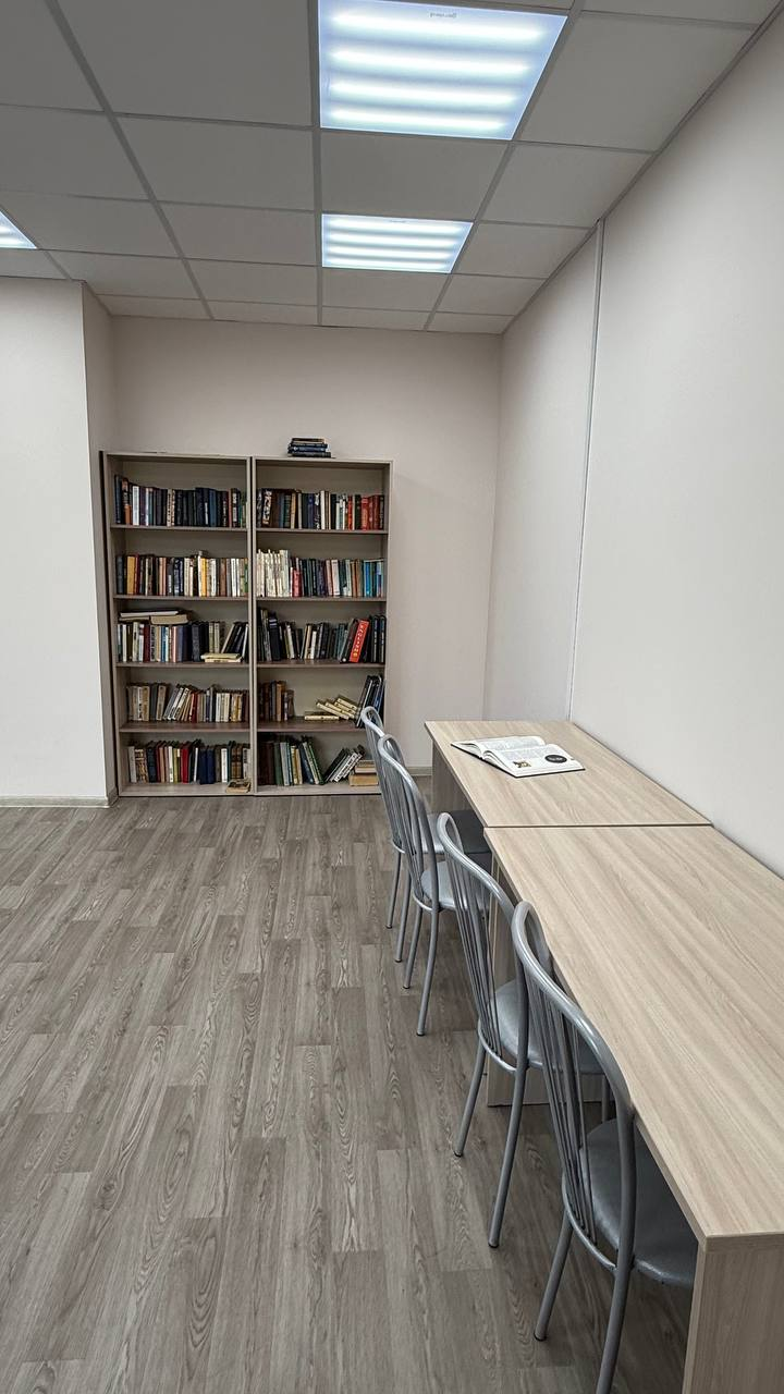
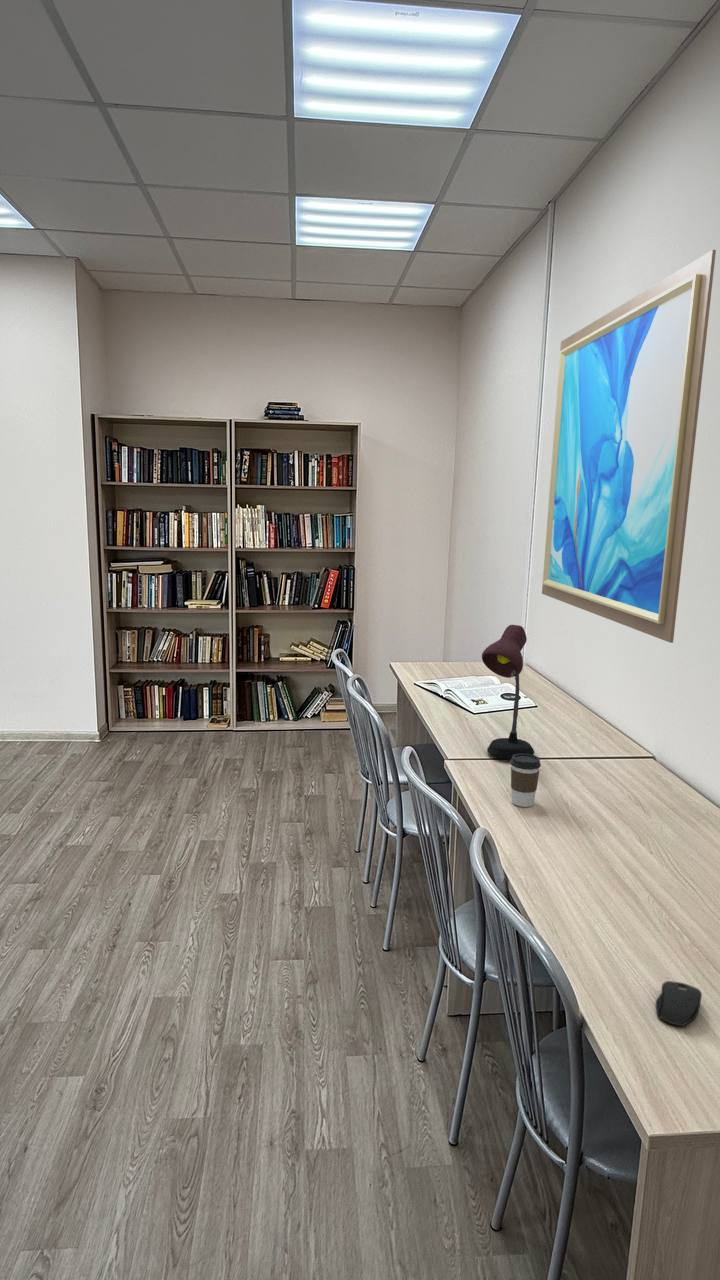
+ coffee cup (524, 780)
+ desk lamp (515, 692)
+ mouse (678, 998)
+ wall art (604, 465)
